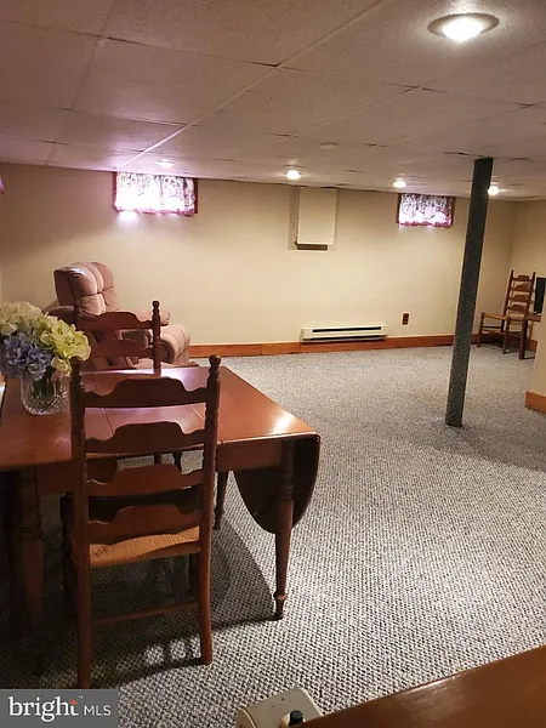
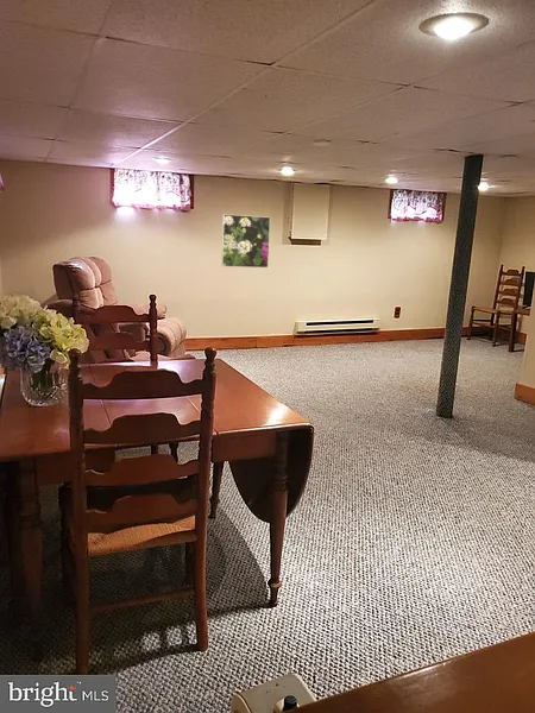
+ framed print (245, 241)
